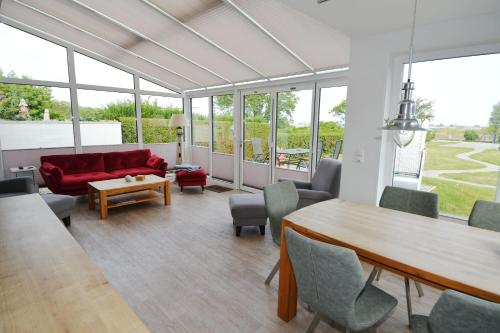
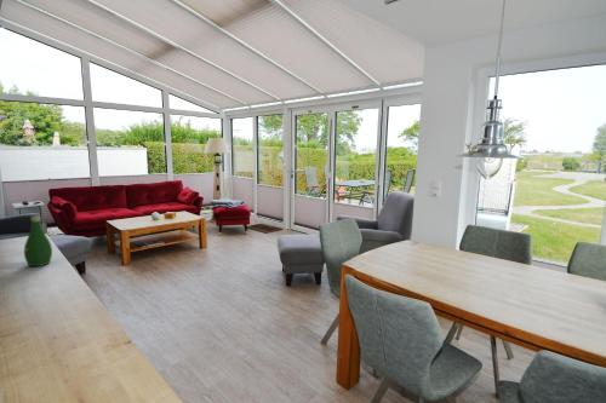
+ bottle (36, 240)
